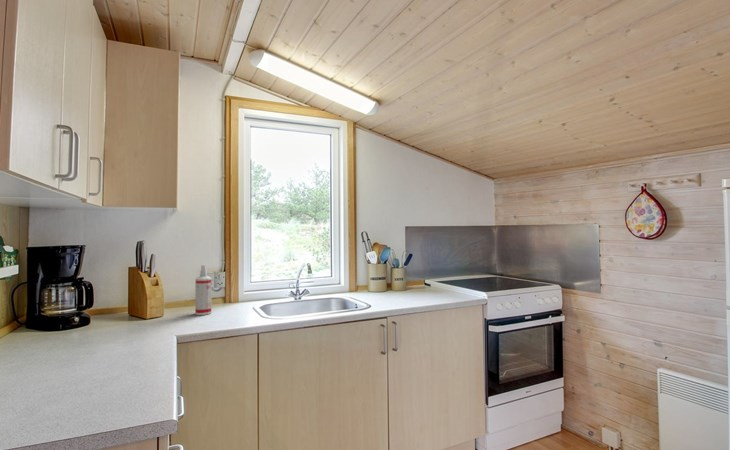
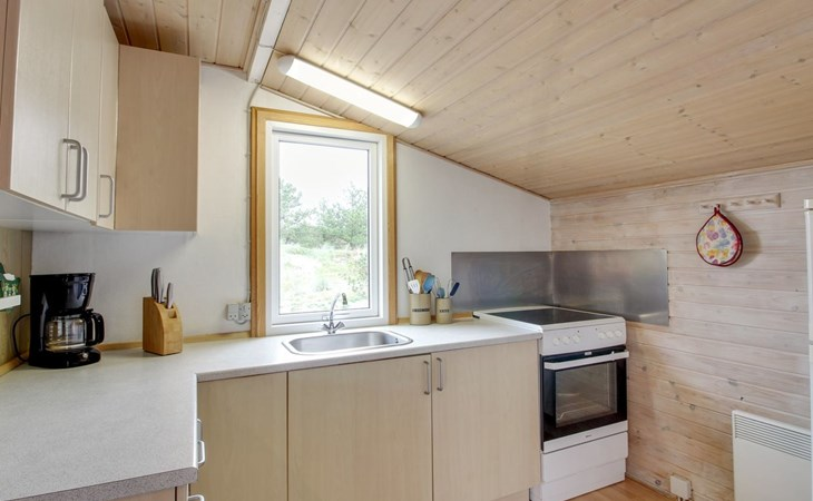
- spray bottle (203, 289)
